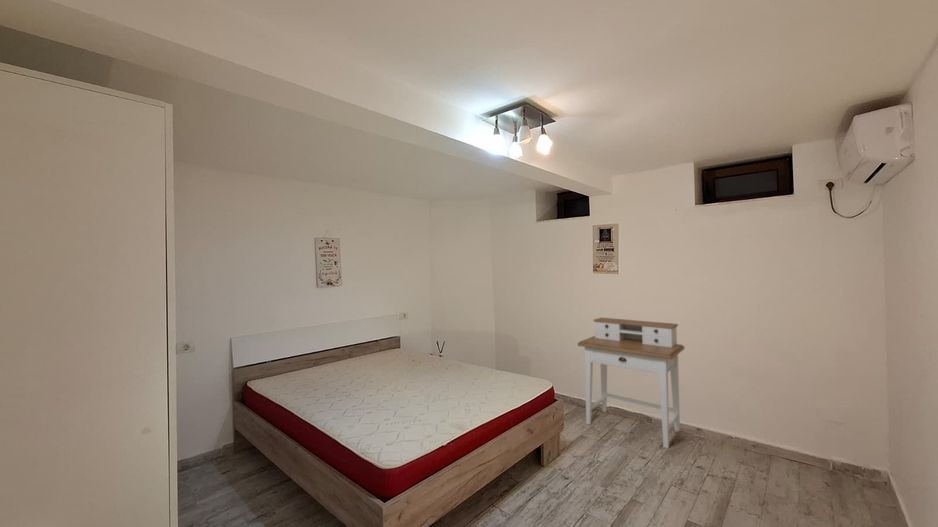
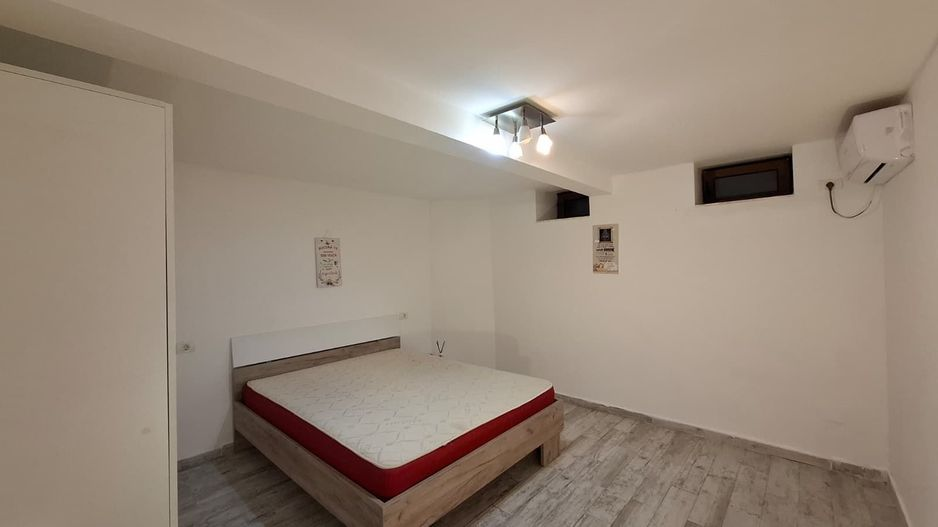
- desk (633, 369)
